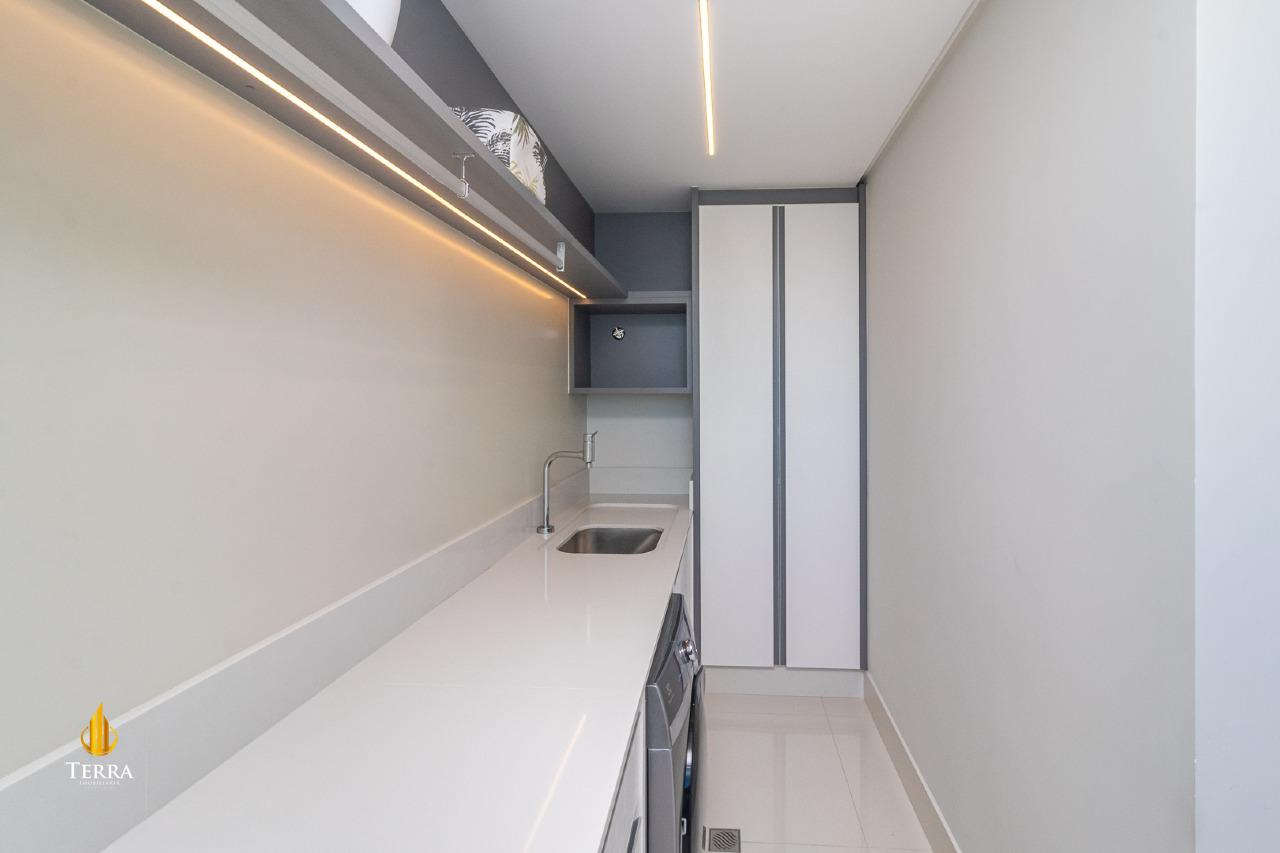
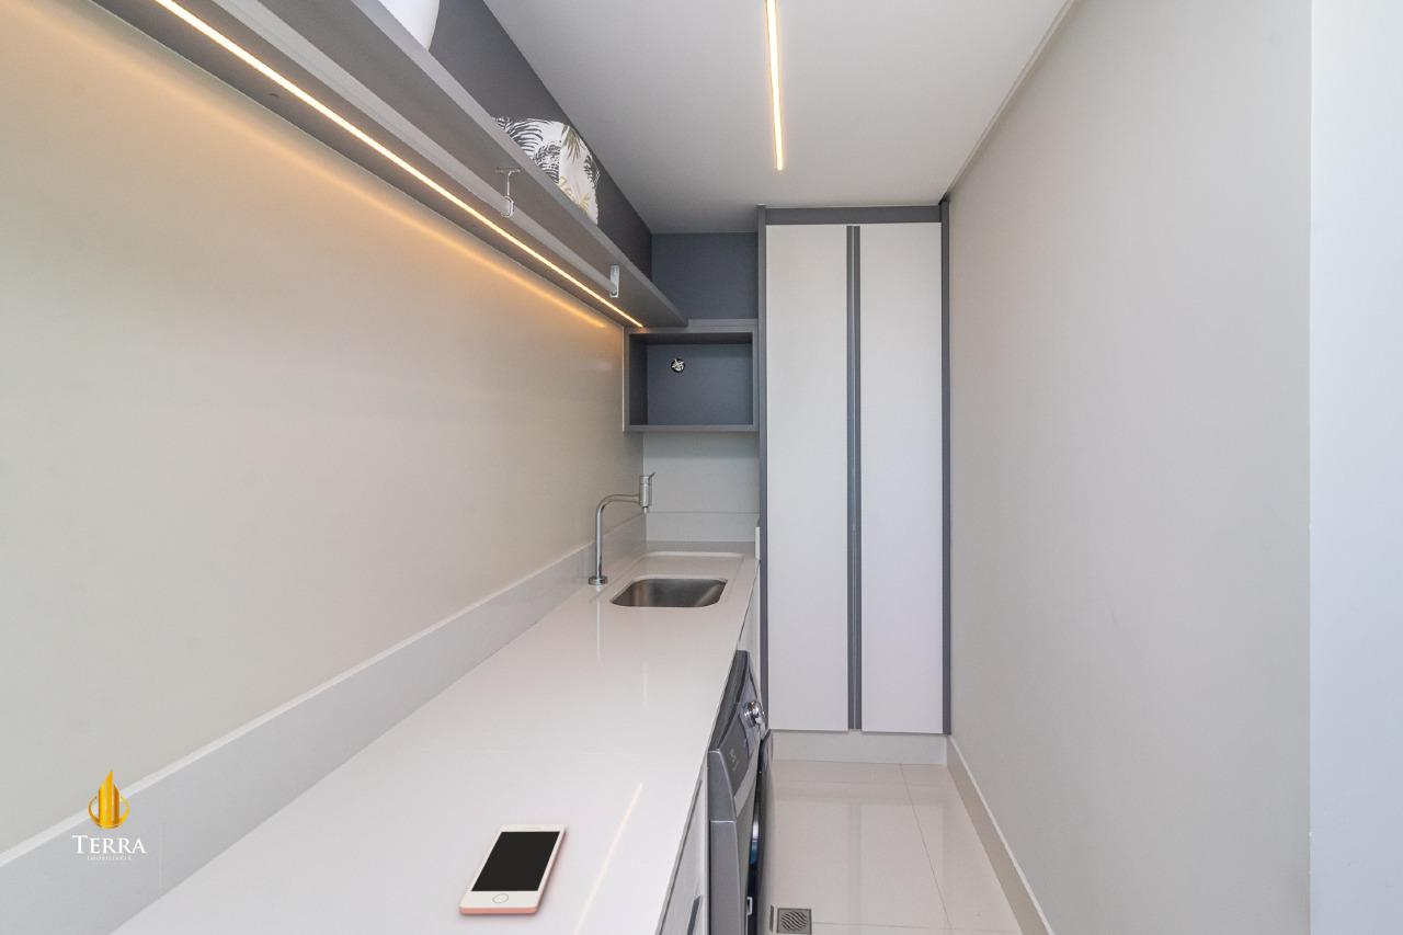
+ cell phone (517, 864)
